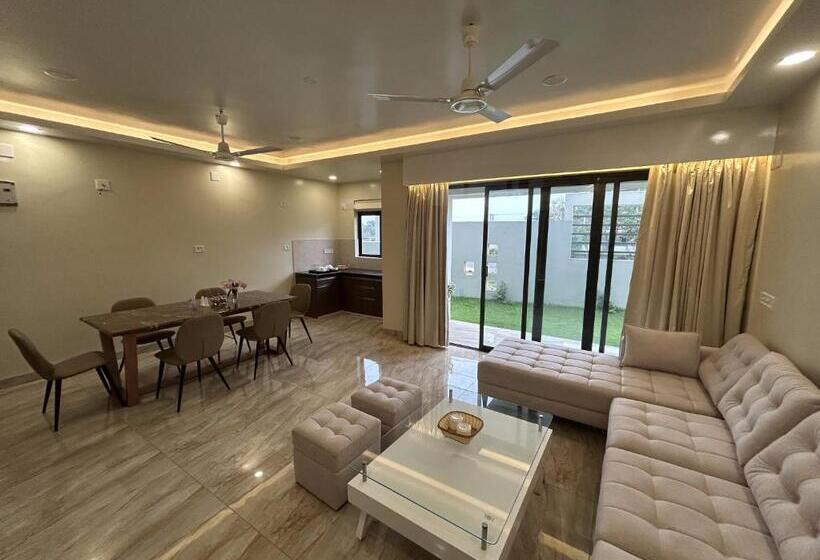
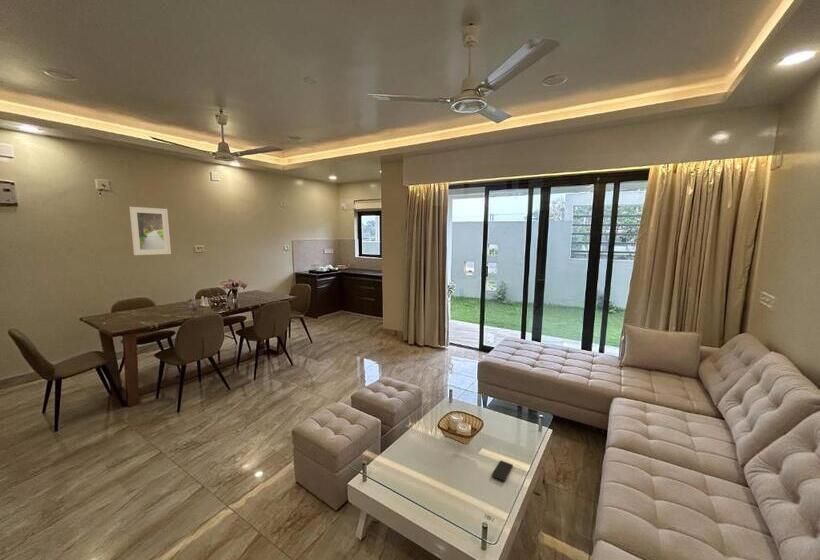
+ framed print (151, 231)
+ smartphone (502, 470)
